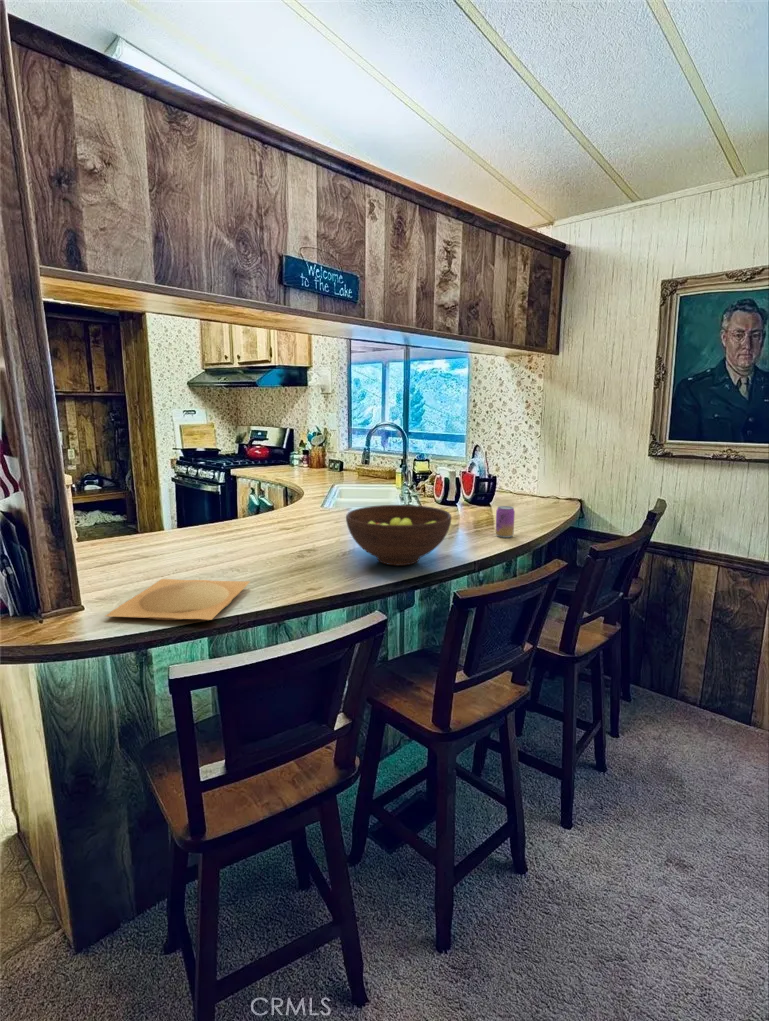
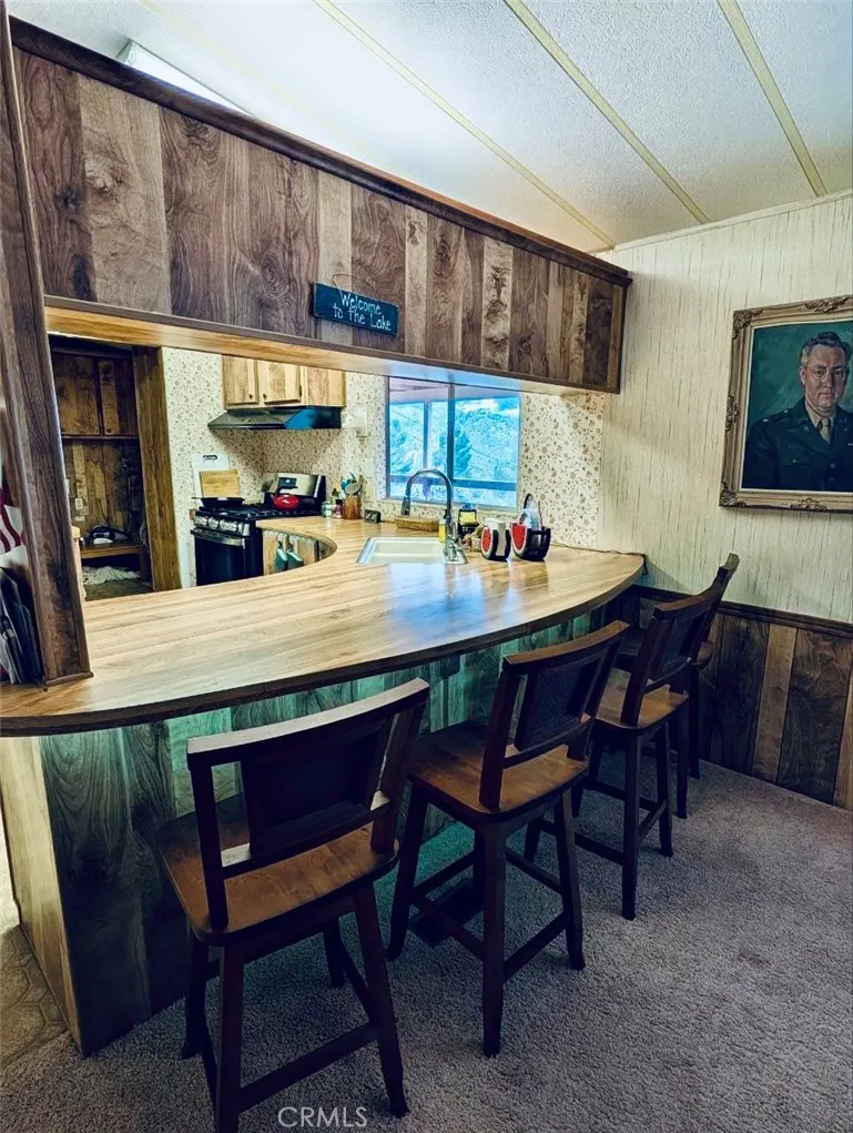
- plate (183, 595)
- fruit bowl (398, 537)
- beer can (505, 521)
